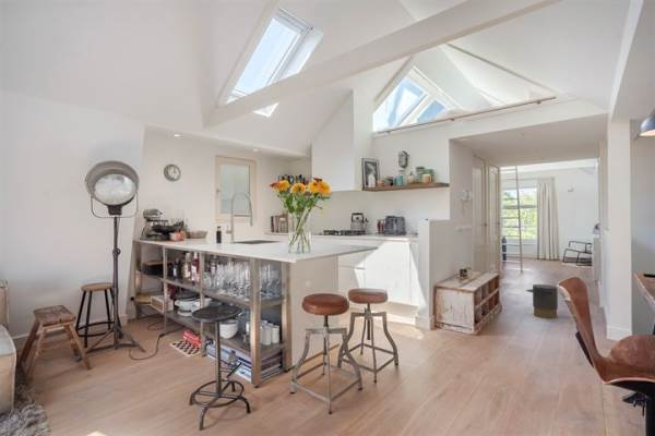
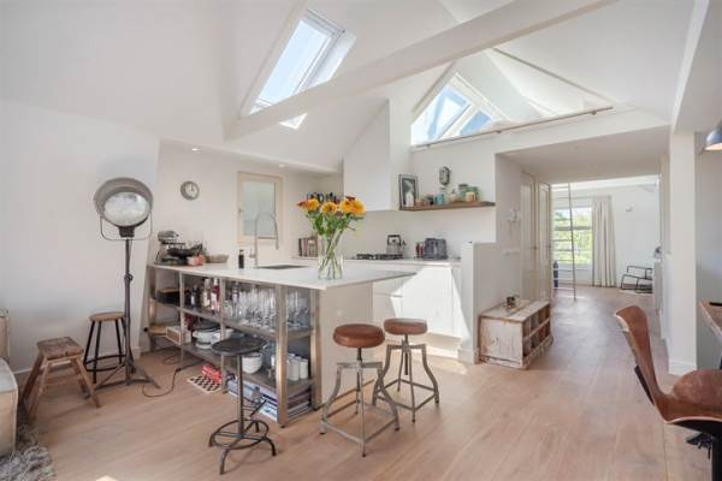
- trash can (541, 301)
